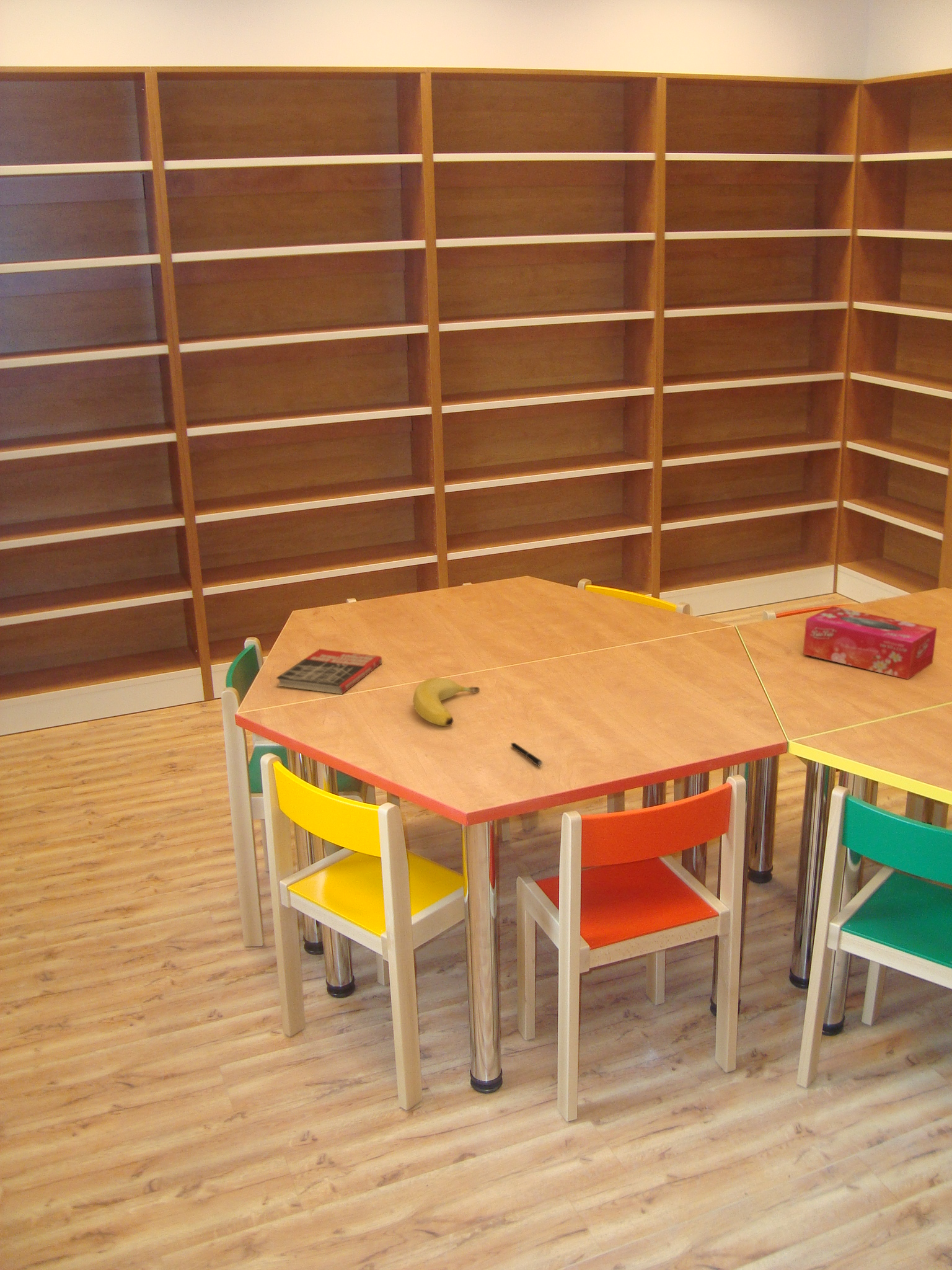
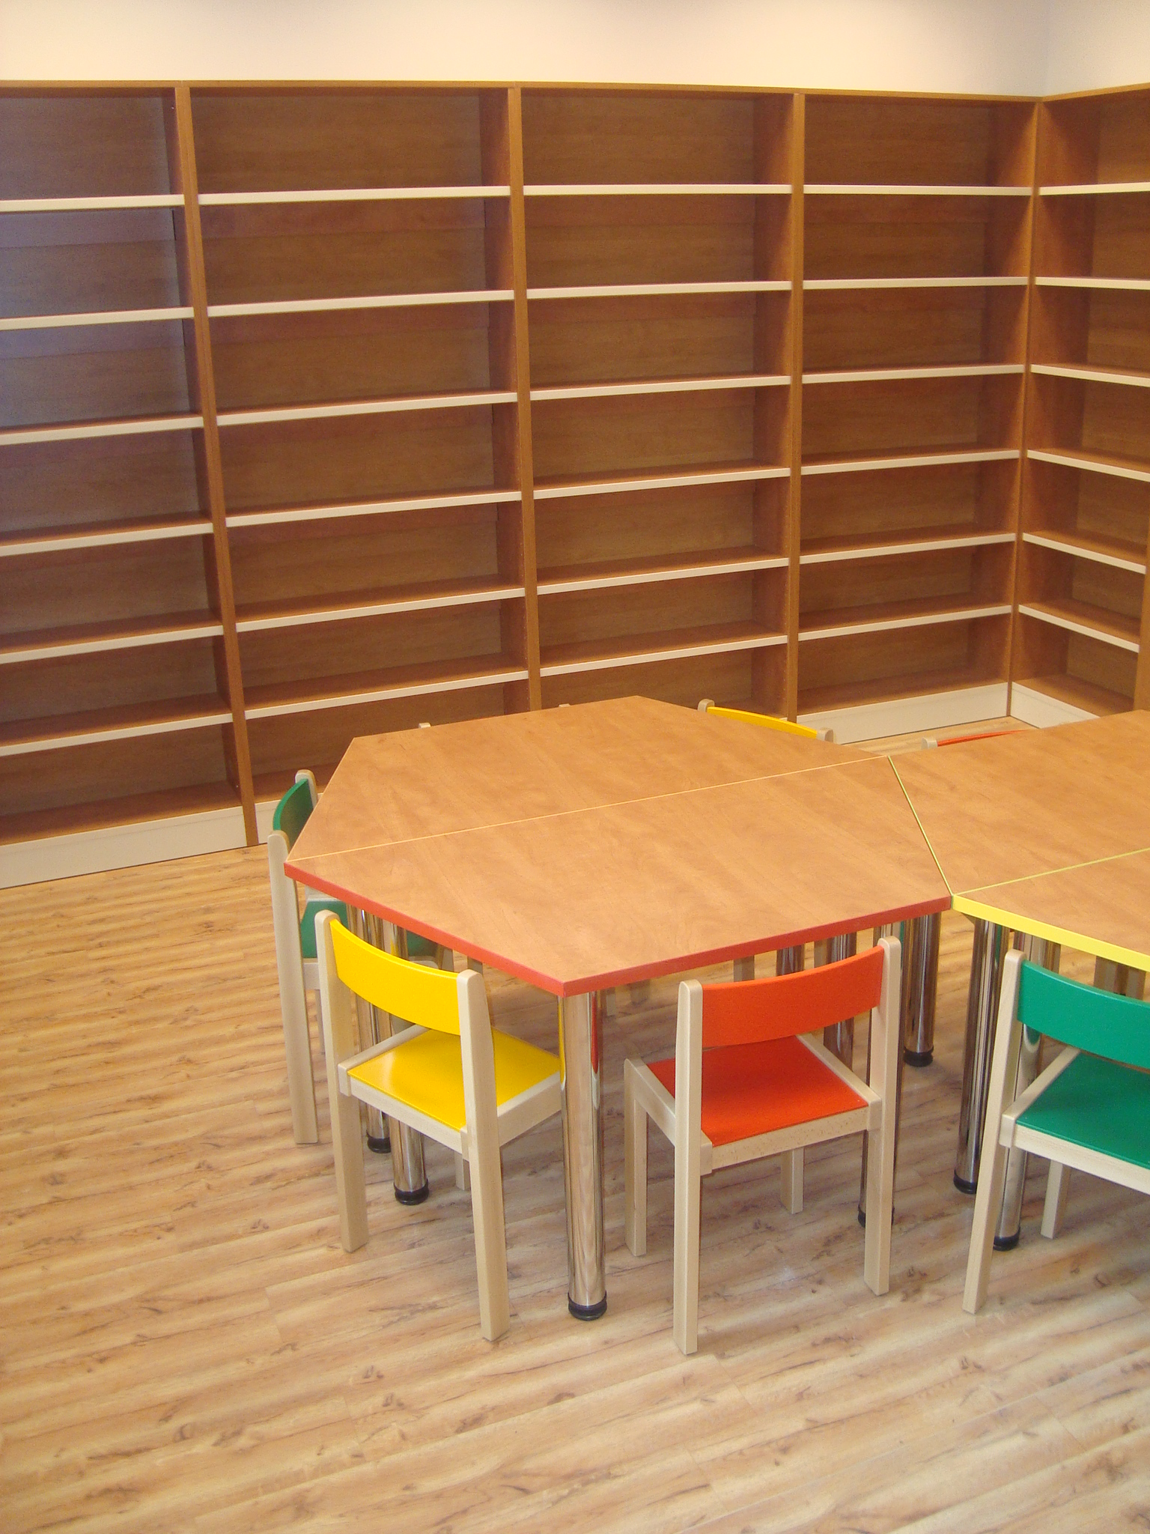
- banana (451, 696)
- book (330, 670)
- pen (525, 753)
- tissue box (868, 641)
